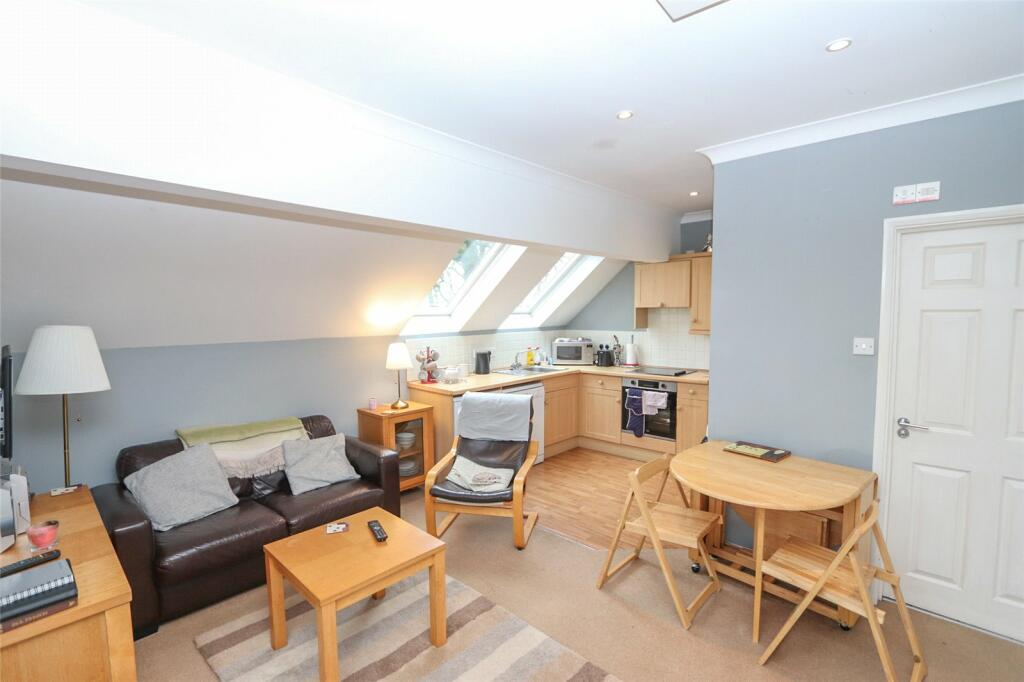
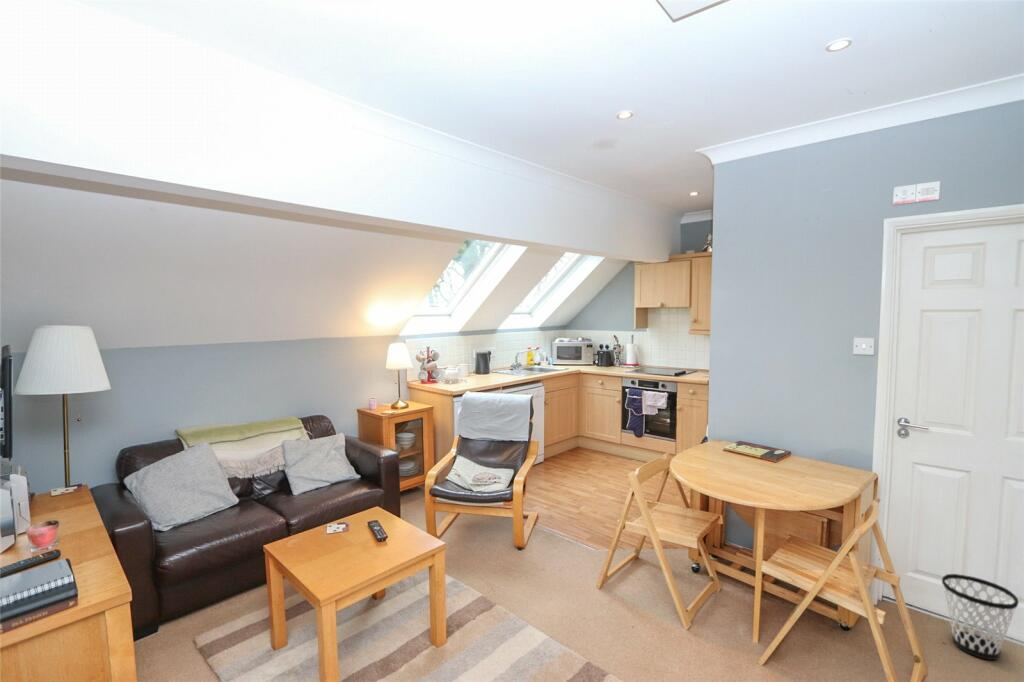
+ wastebasket (978, 619)
